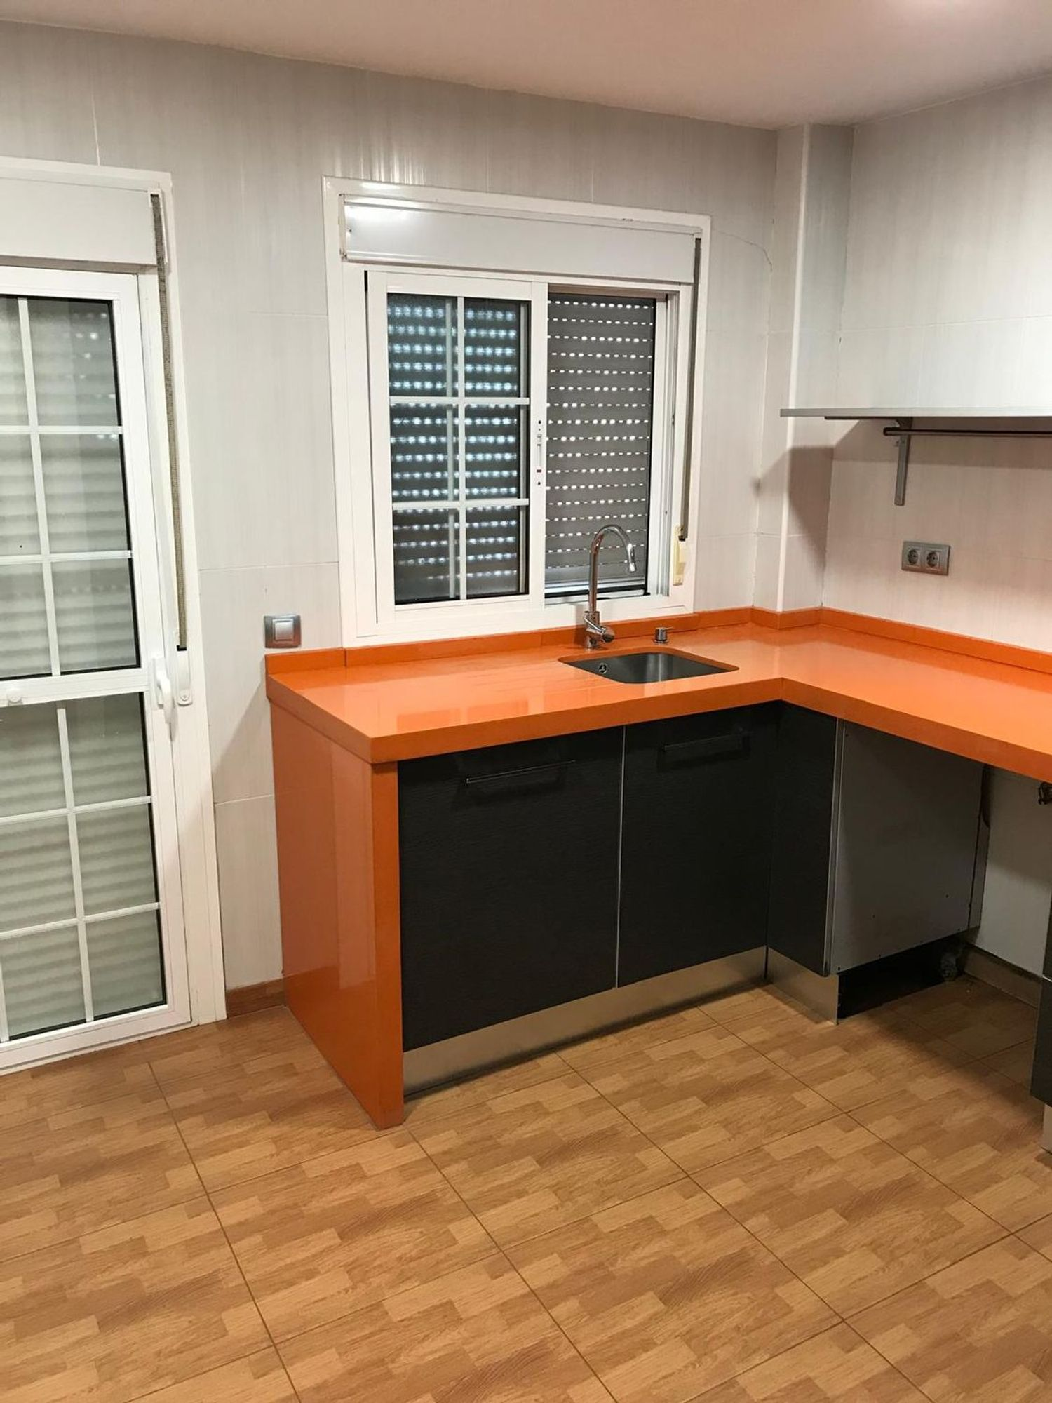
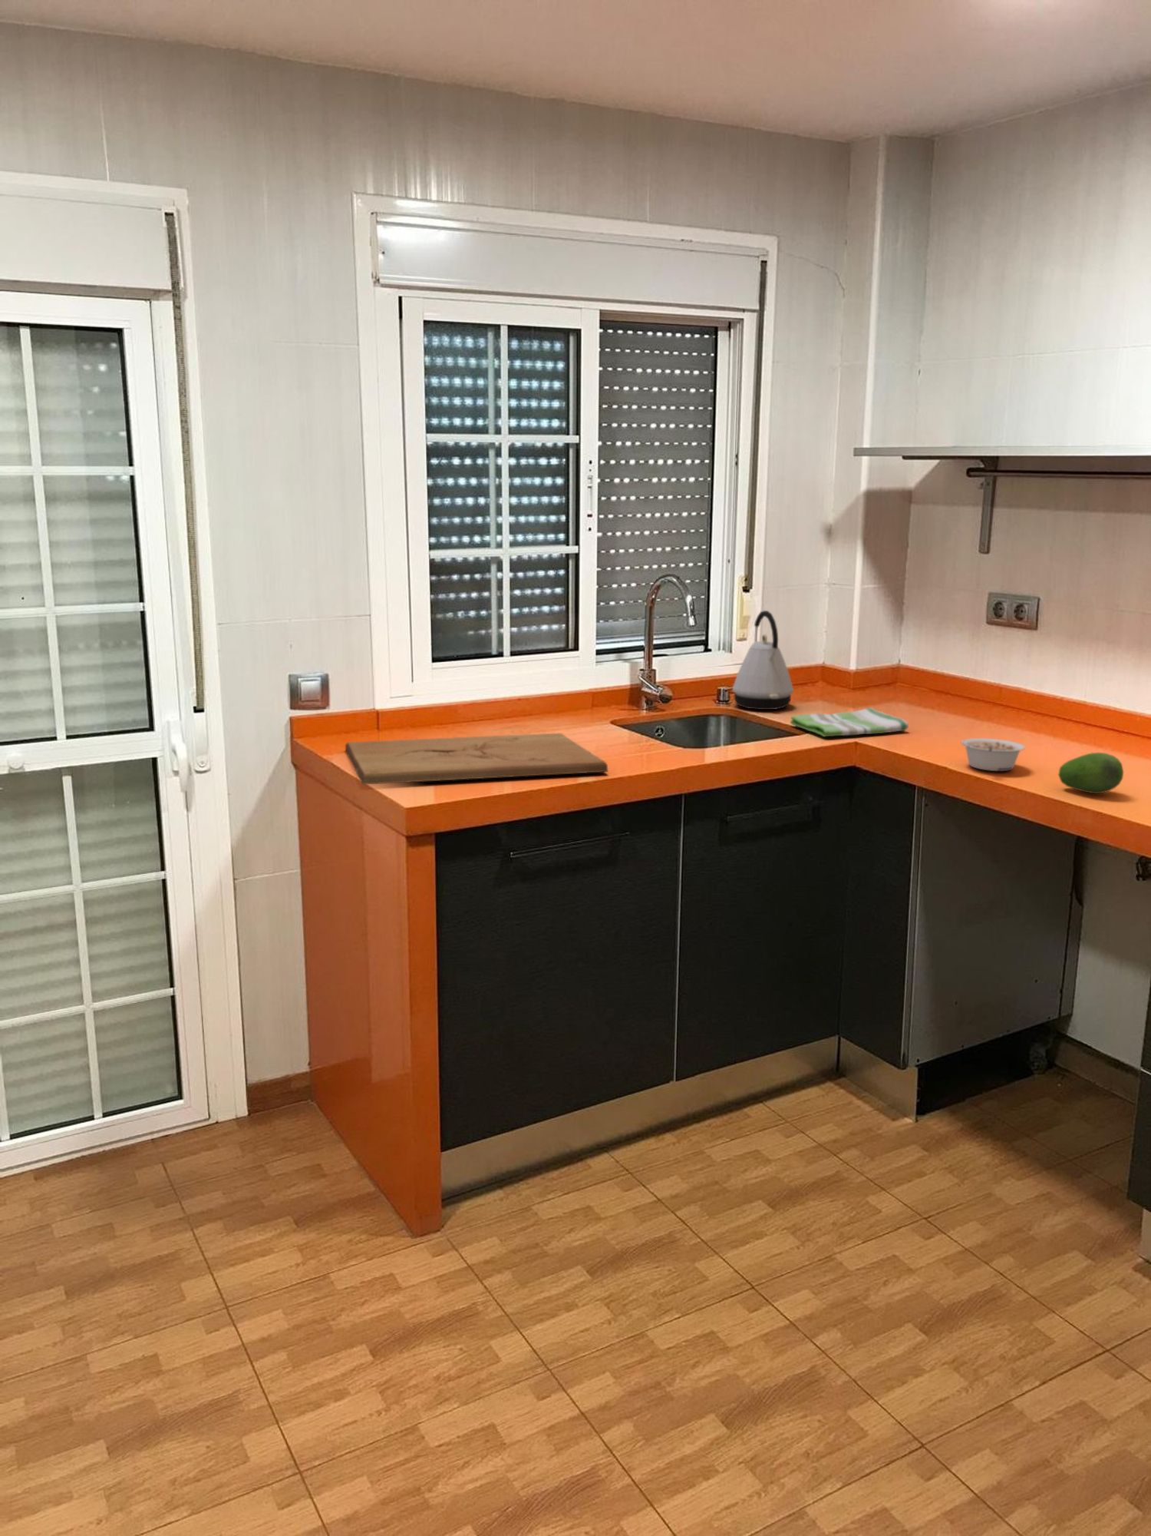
+ legume (993, 753)
+ cutting board (472, 756)
+ kettle (763, 658)
+ fruit (1091, 772)
+ dish towel (849, 721)
